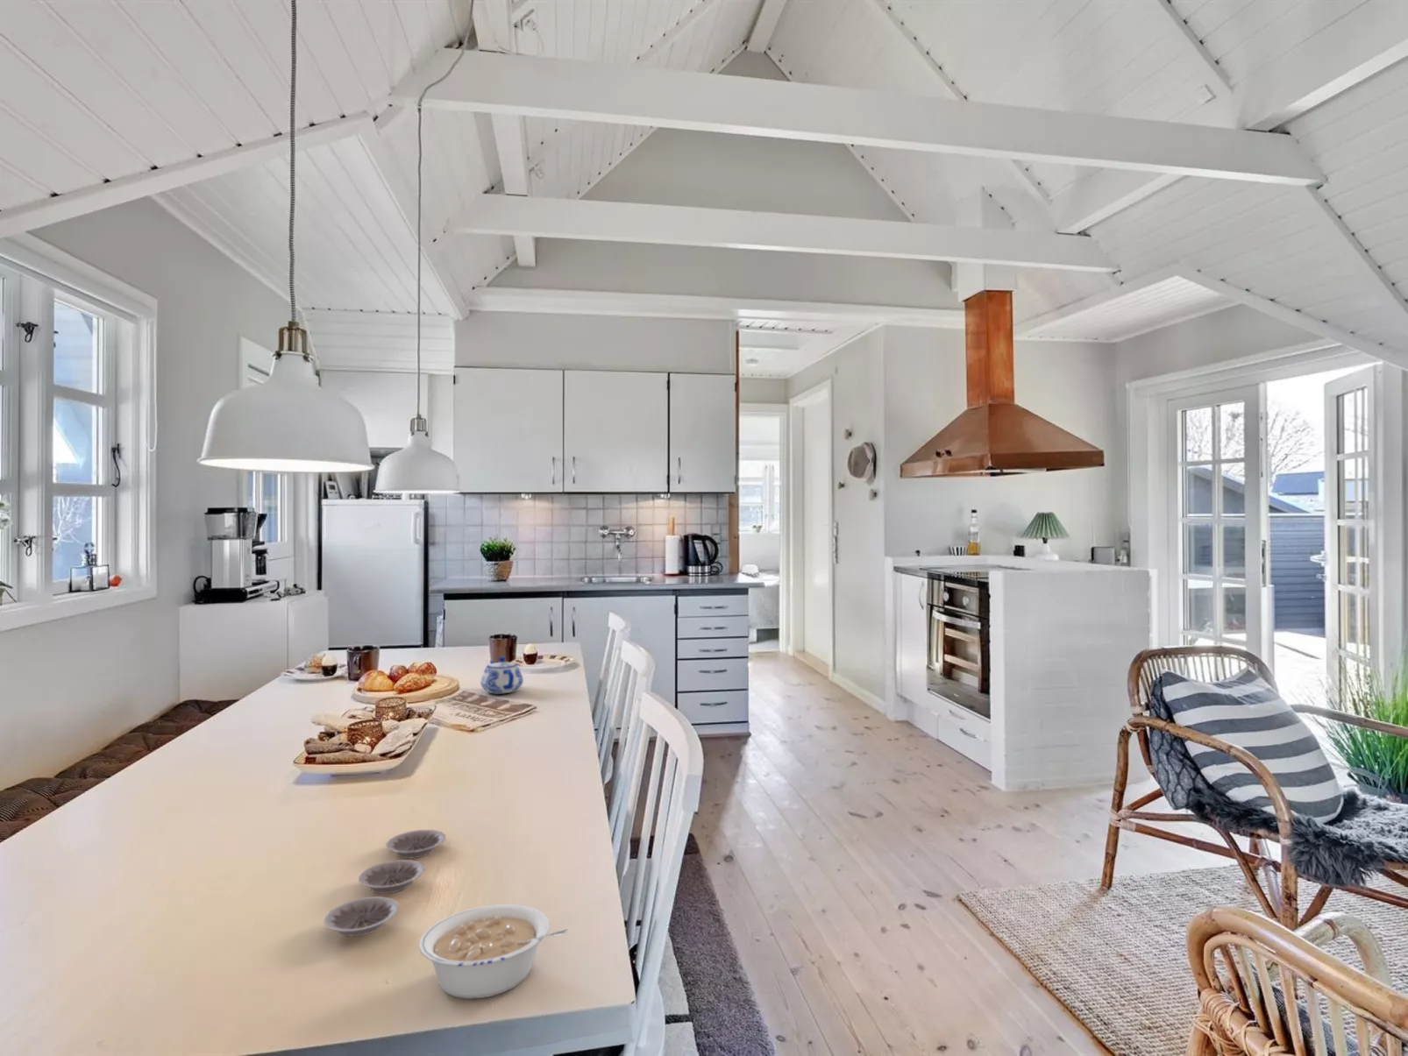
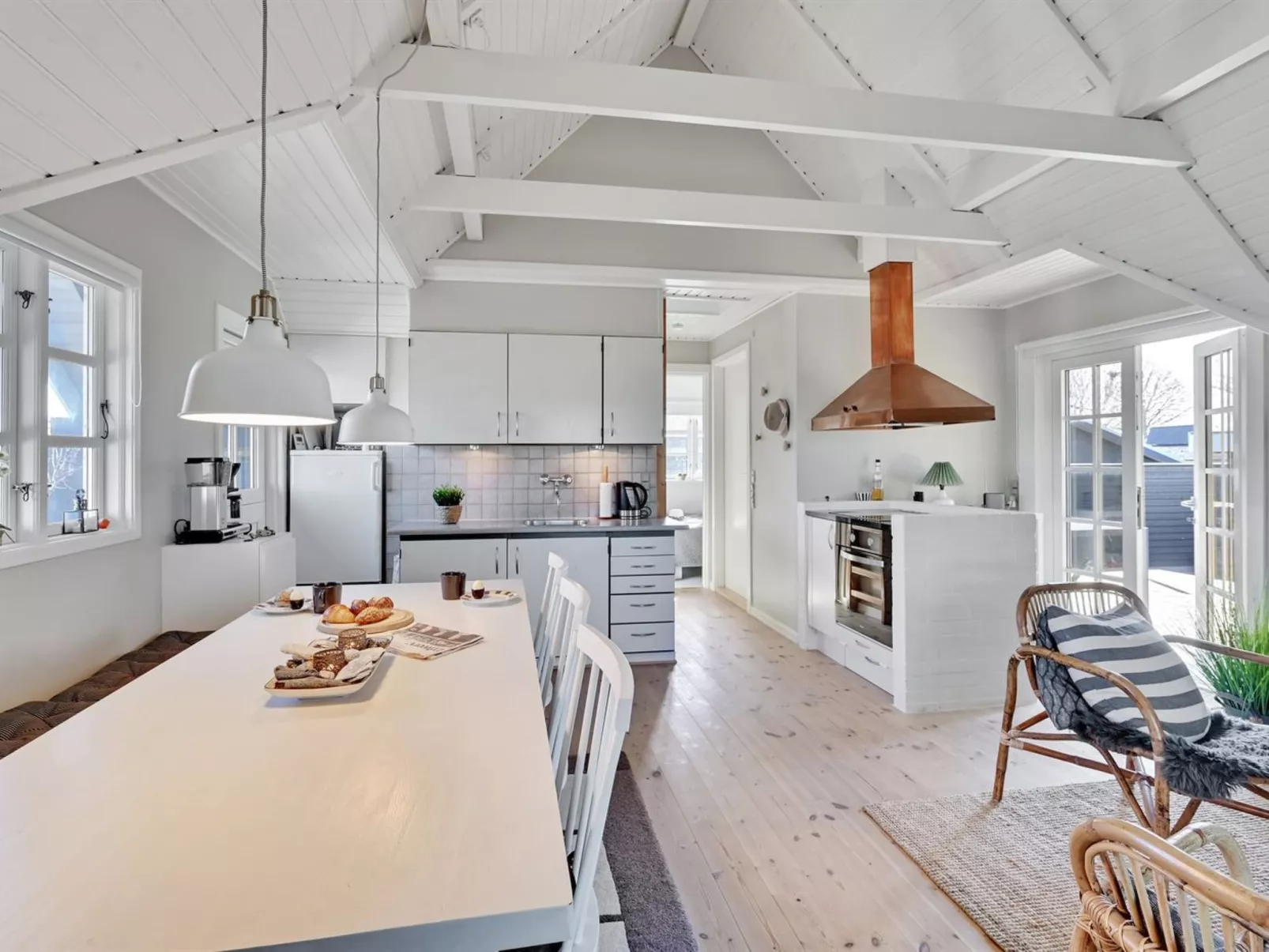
- plate (392, 879)
- legume (490, 948)
- teapot (500, 673)
